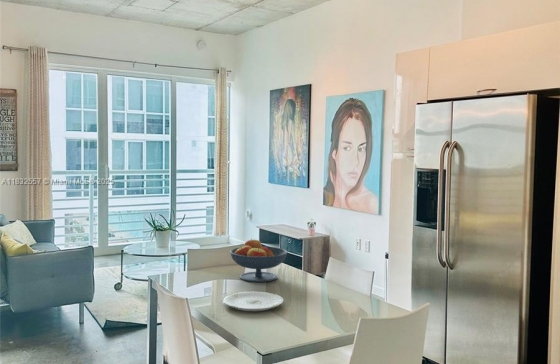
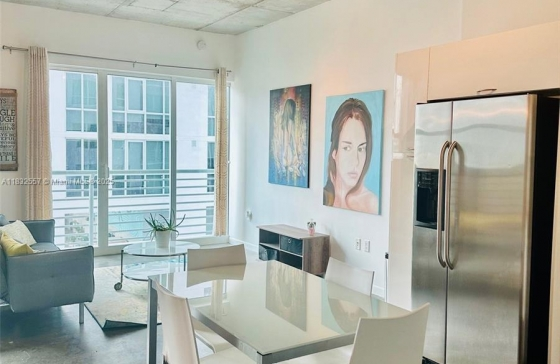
- fruit bowl (258, 259)
- plate (253, 302)
